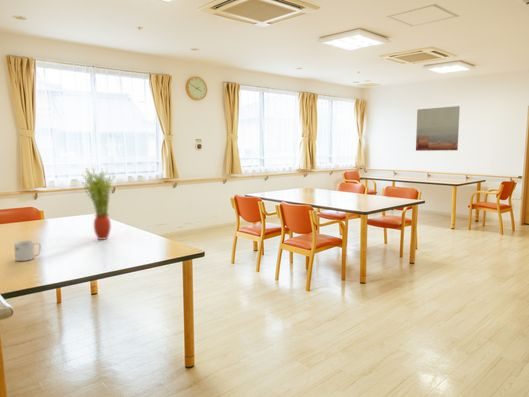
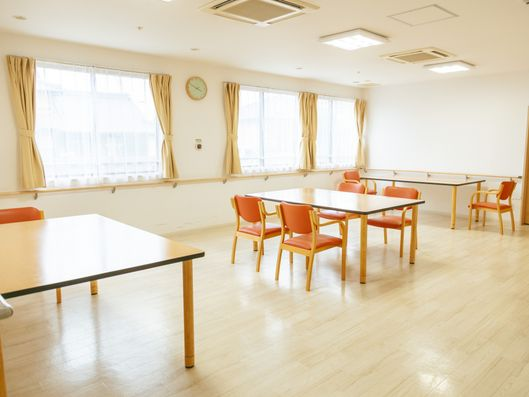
- potted plant (98, 203)
- wall art (436, 129)
- mug (27, 250)
